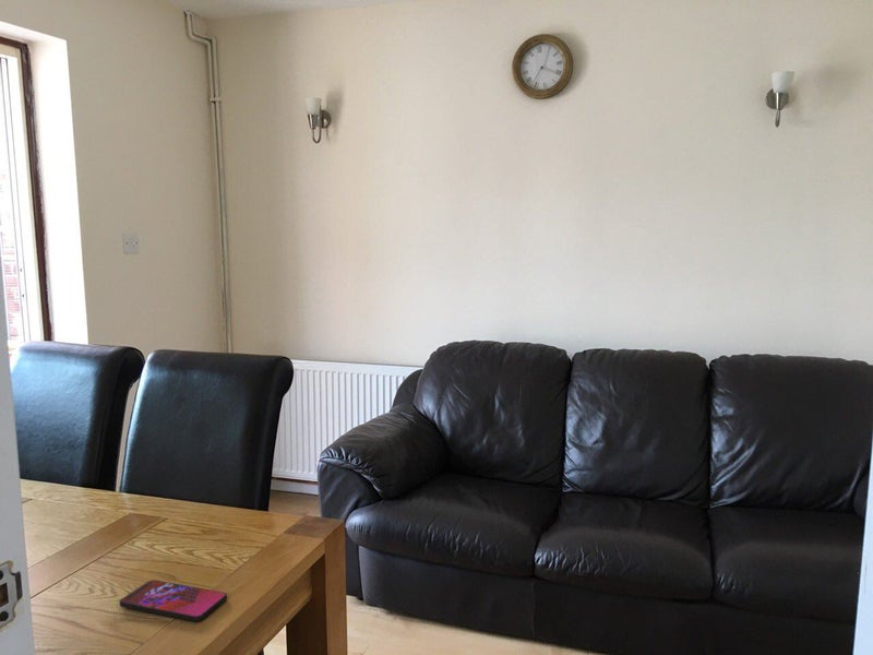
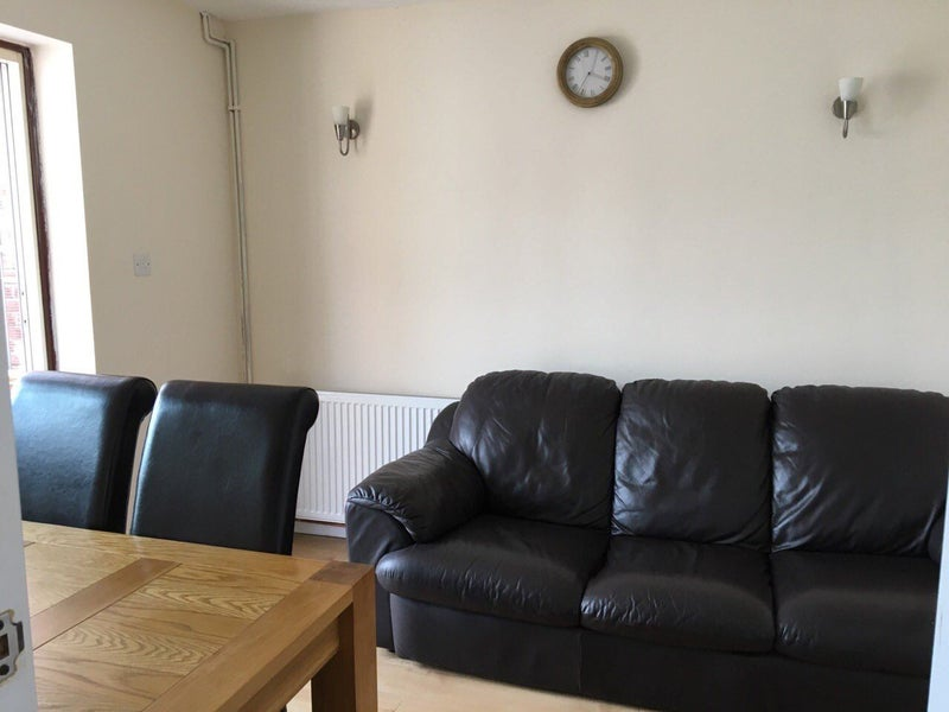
- smartphone (174, 599)
